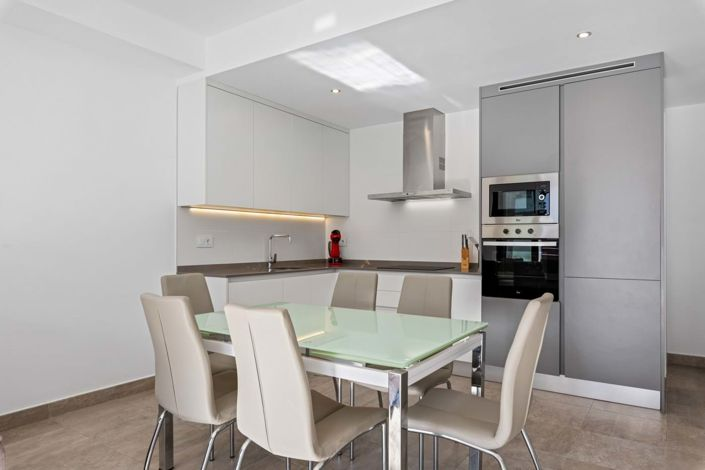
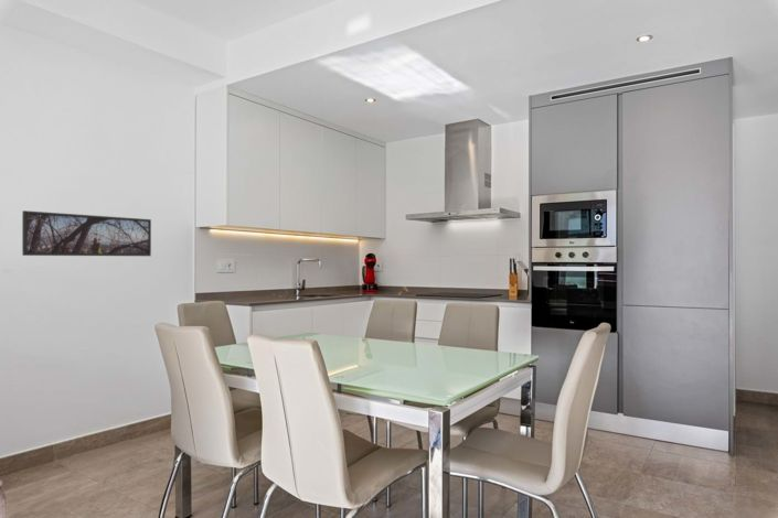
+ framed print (93, 235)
